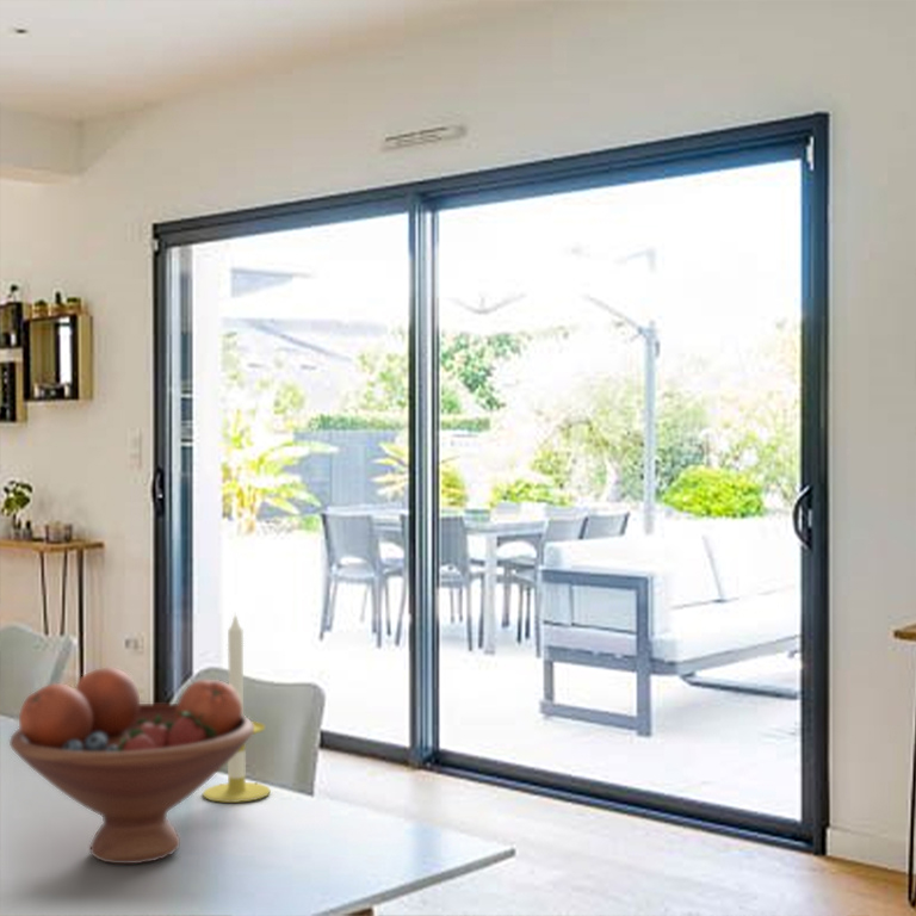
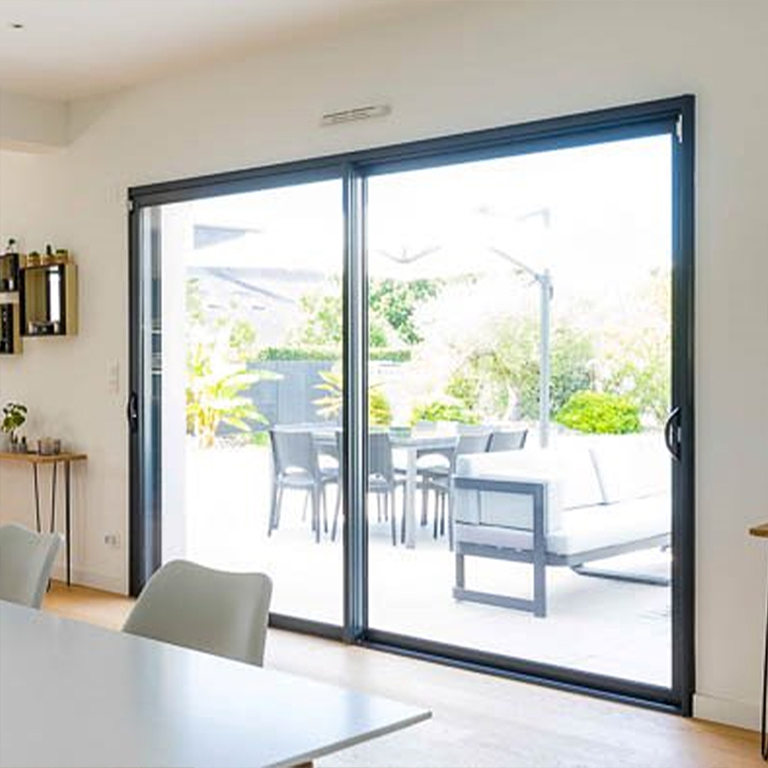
- fruit bowl (134, 766)
- candle (240, 701)
